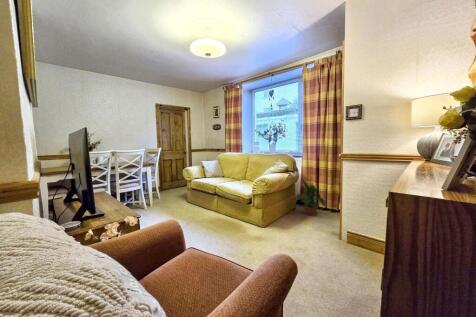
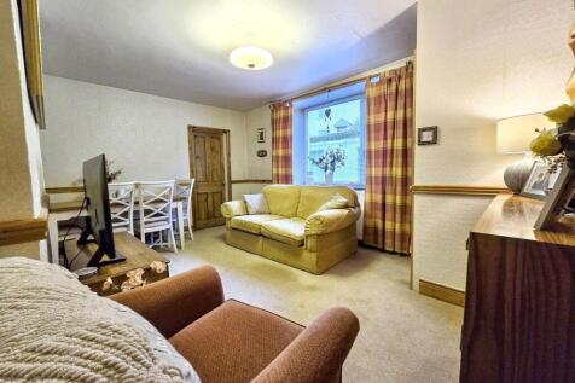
- potted plant (310, 196)
